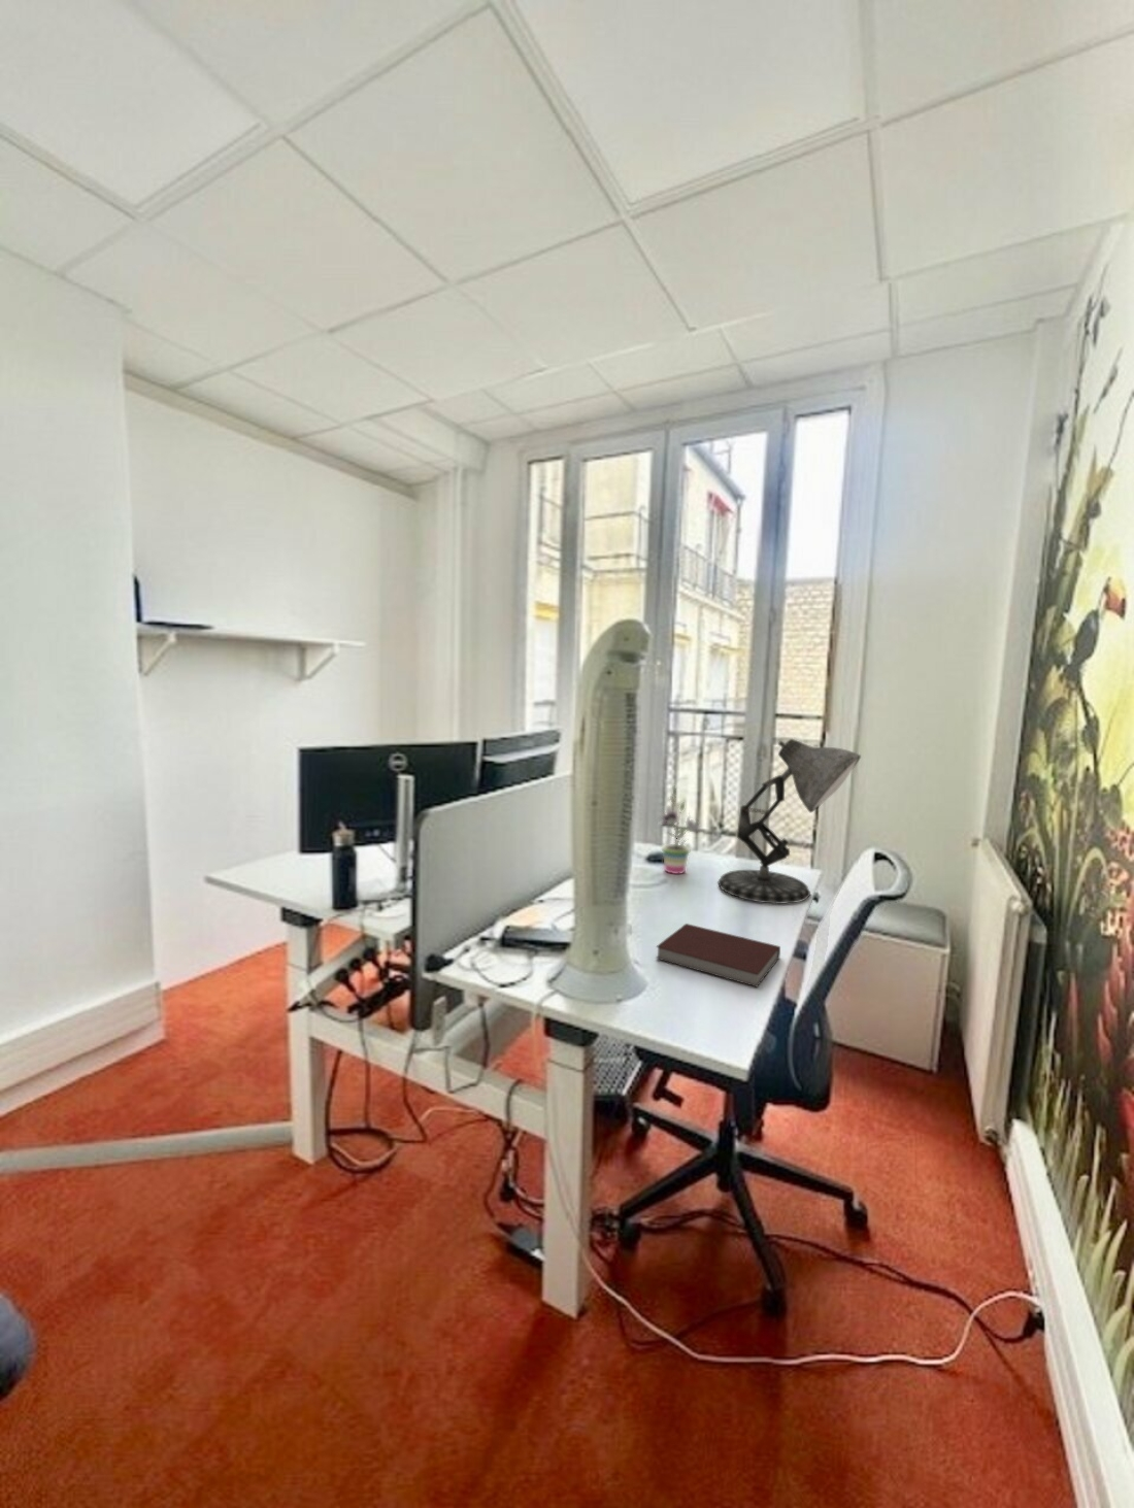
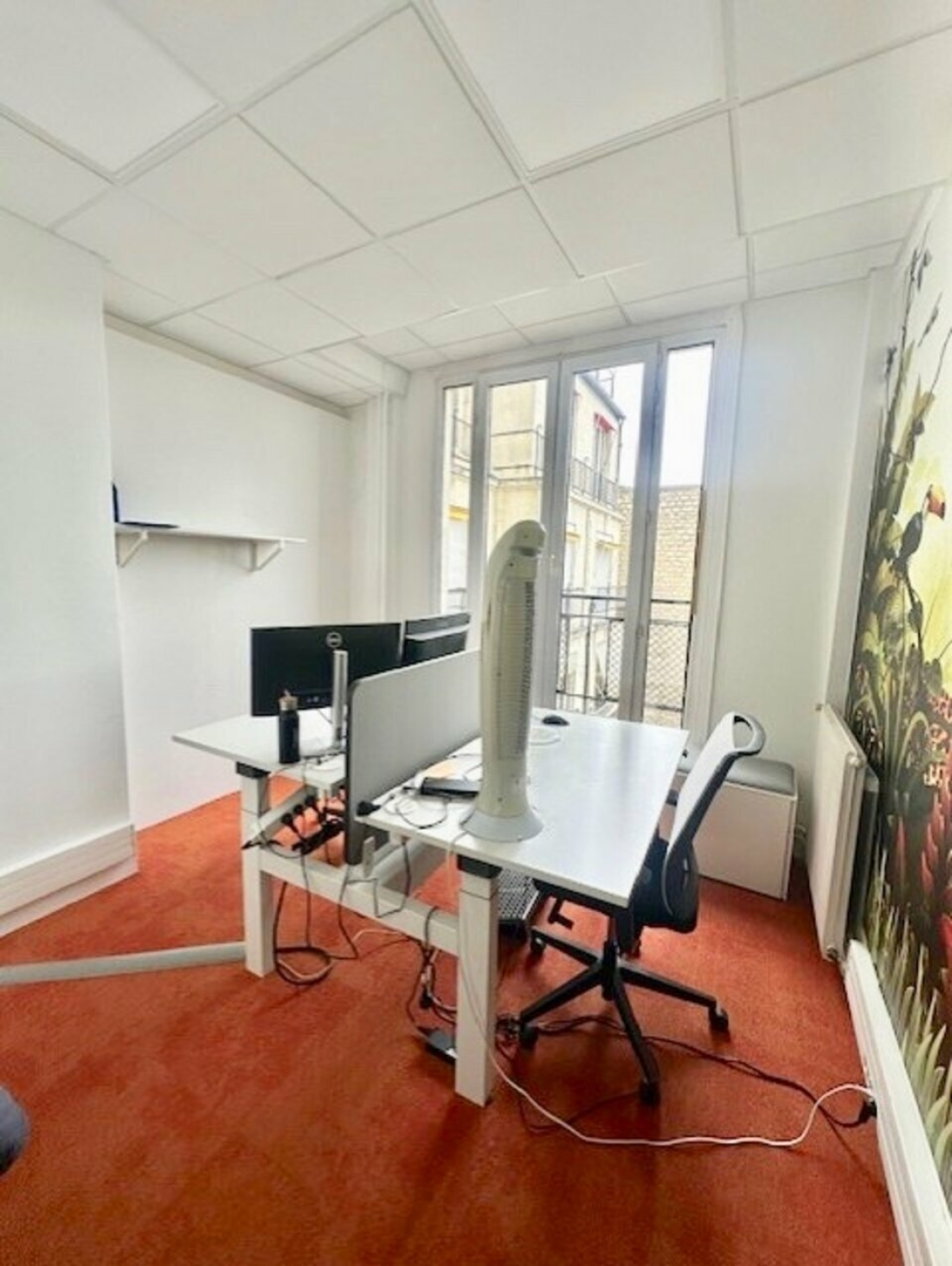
- notebook (717, 952)
- desk lamp (773, 810)
- potted plant (680, 830)
